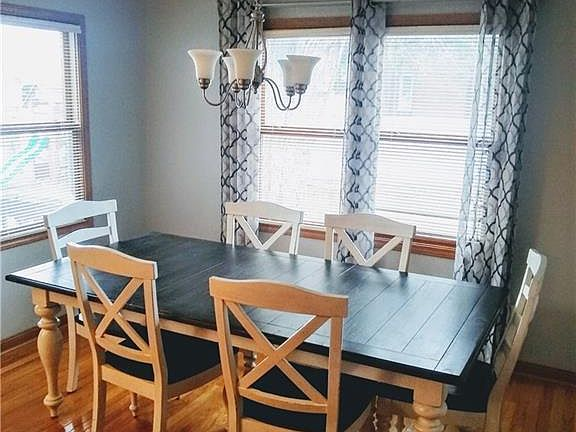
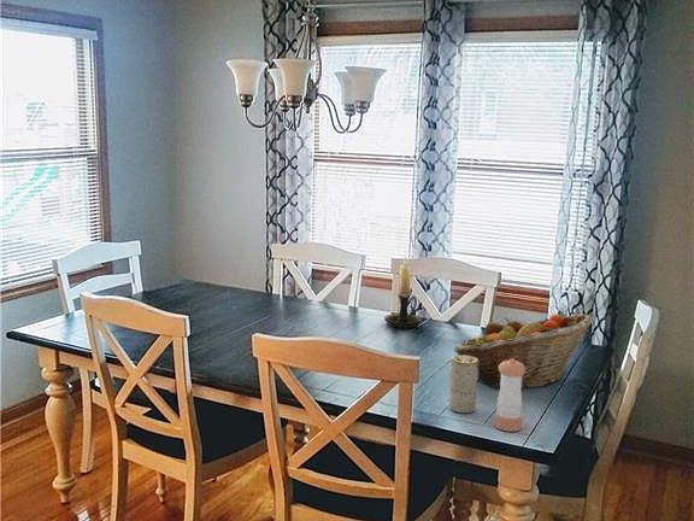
+ candle holder (406, 288)
+ pepper shaker (510, 392)
+ candle (463, 384)
+ fruit basket (523, 344)
